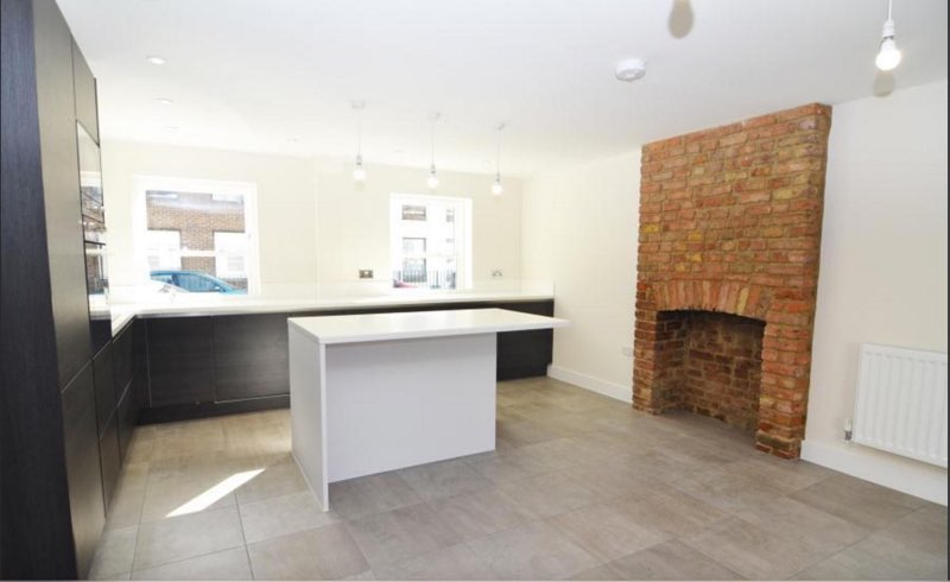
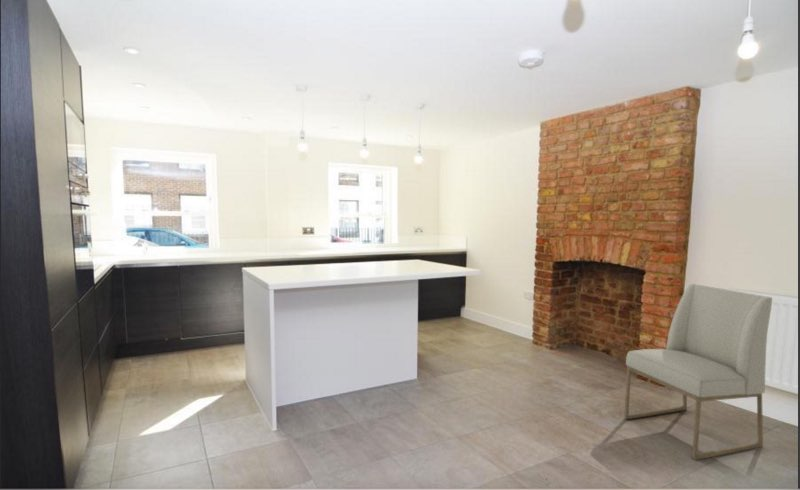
+ chair (693, 362)
